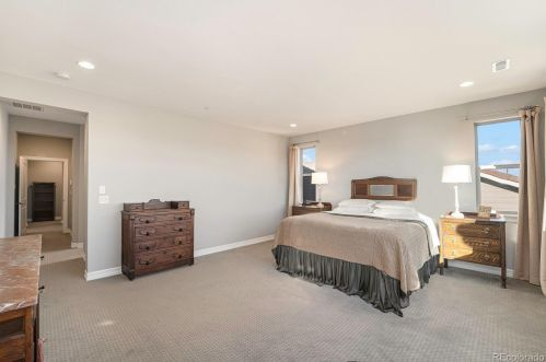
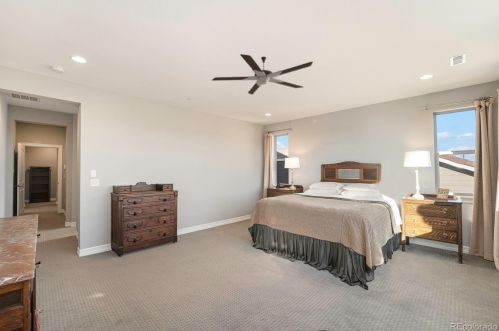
+ ceiling fan (259, 71)
